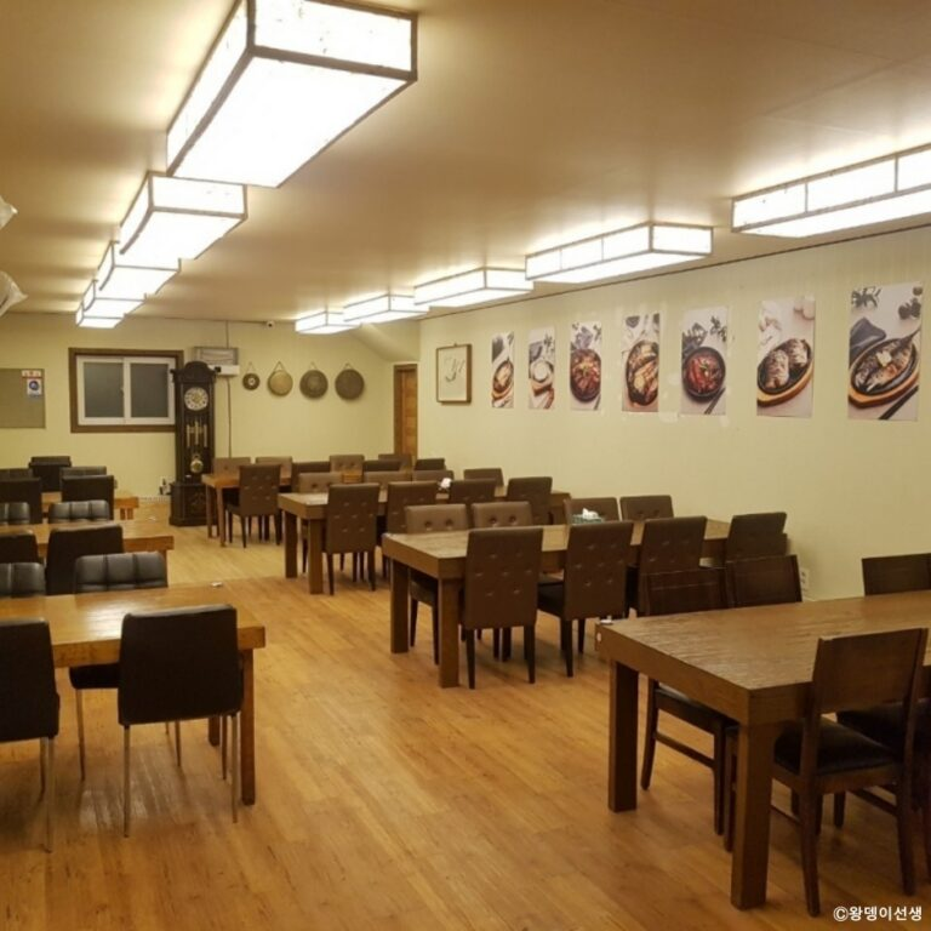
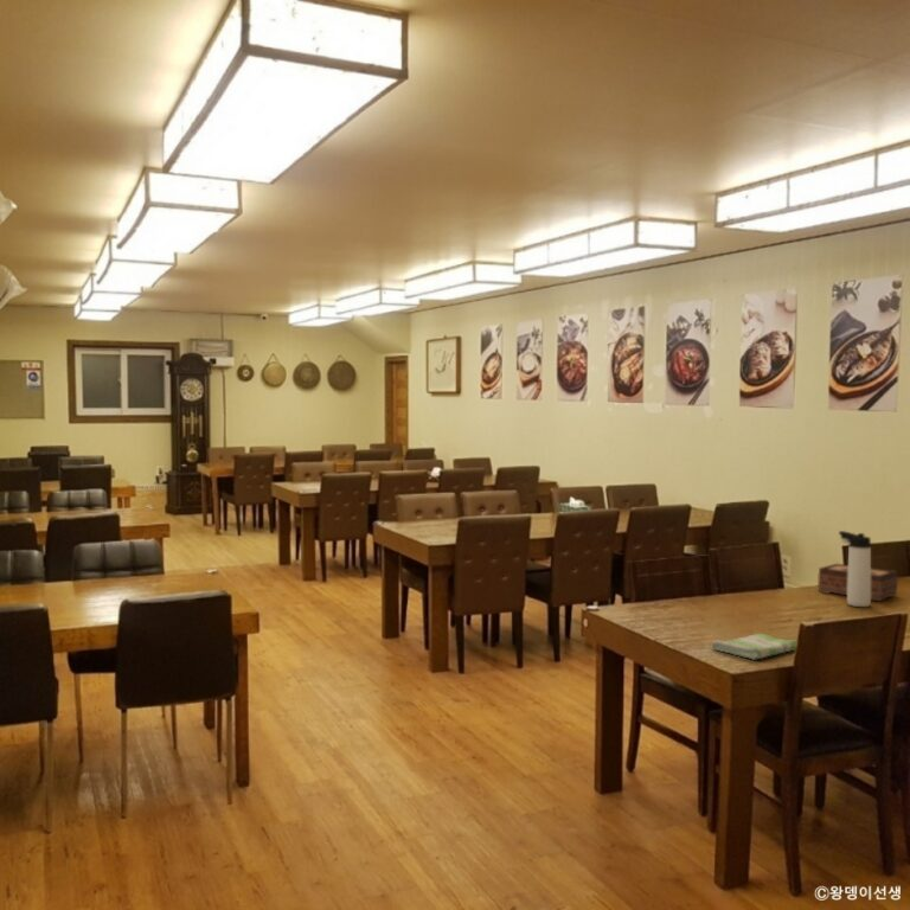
+ thermos bottle (854, 568)
+ dish towel (755, 643)
+ tissue box (847, 577)
